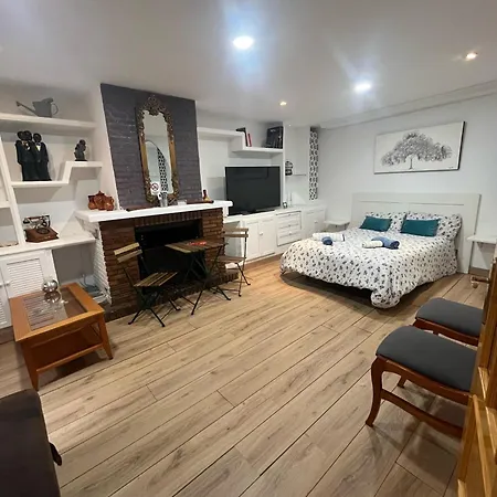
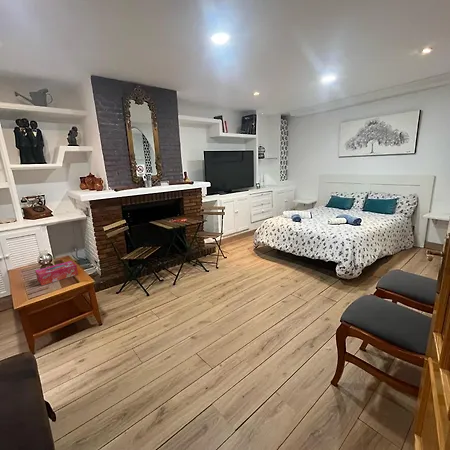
+ tissue box (57, 272)
